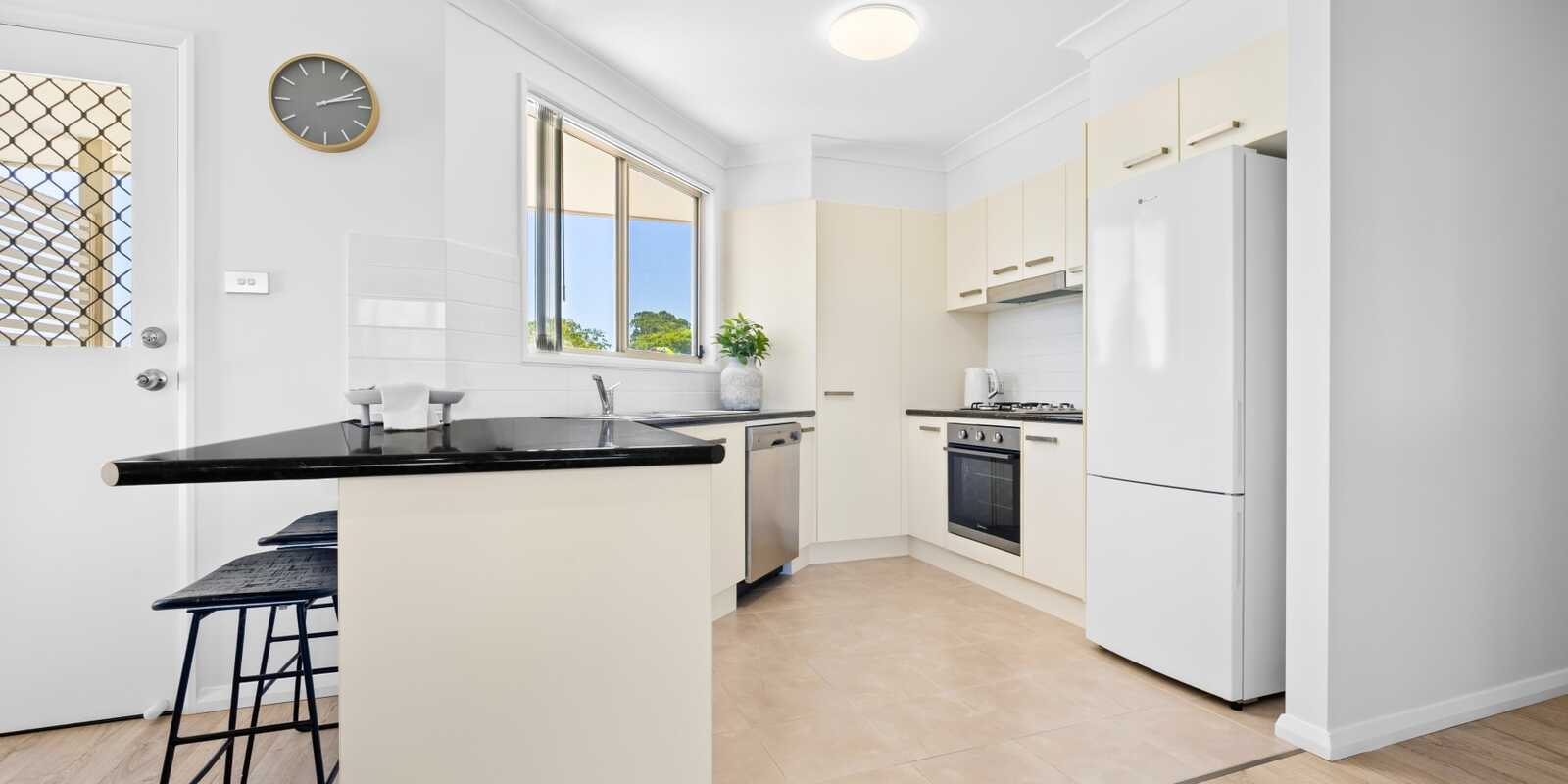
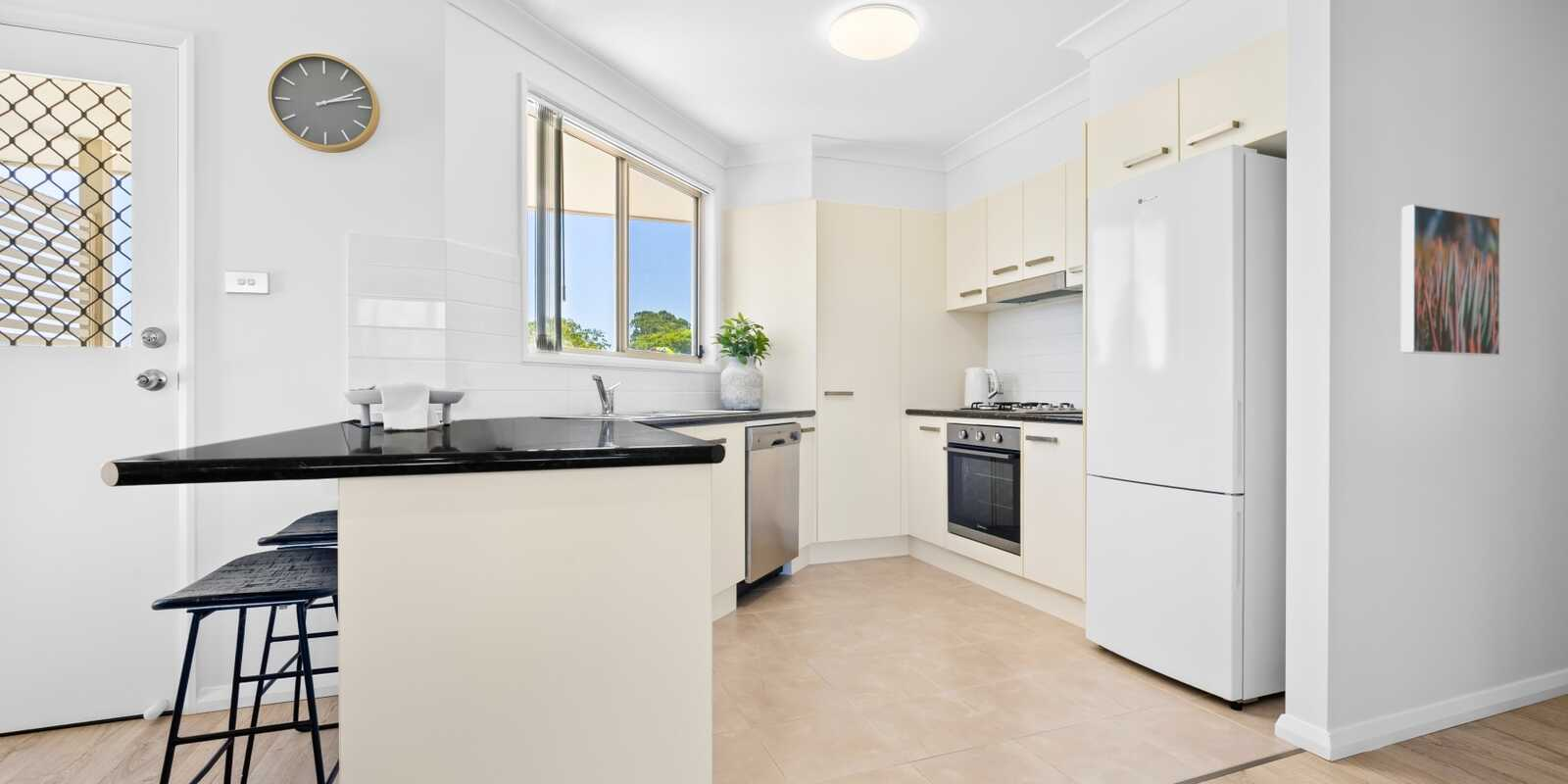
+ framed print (1451, 283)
